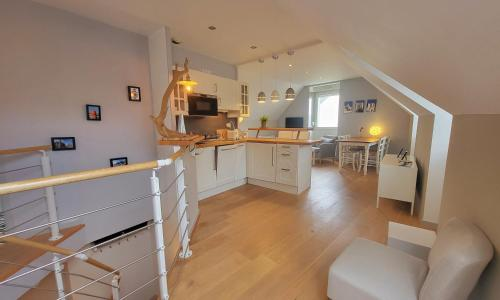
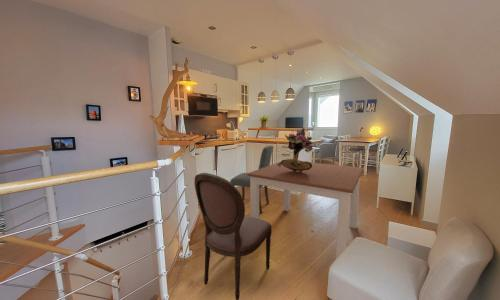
+ bouquet (297, 150)
+ dining table (307, 193)
+ dining chair (235, 221)
+ dining chair (249, 176)
